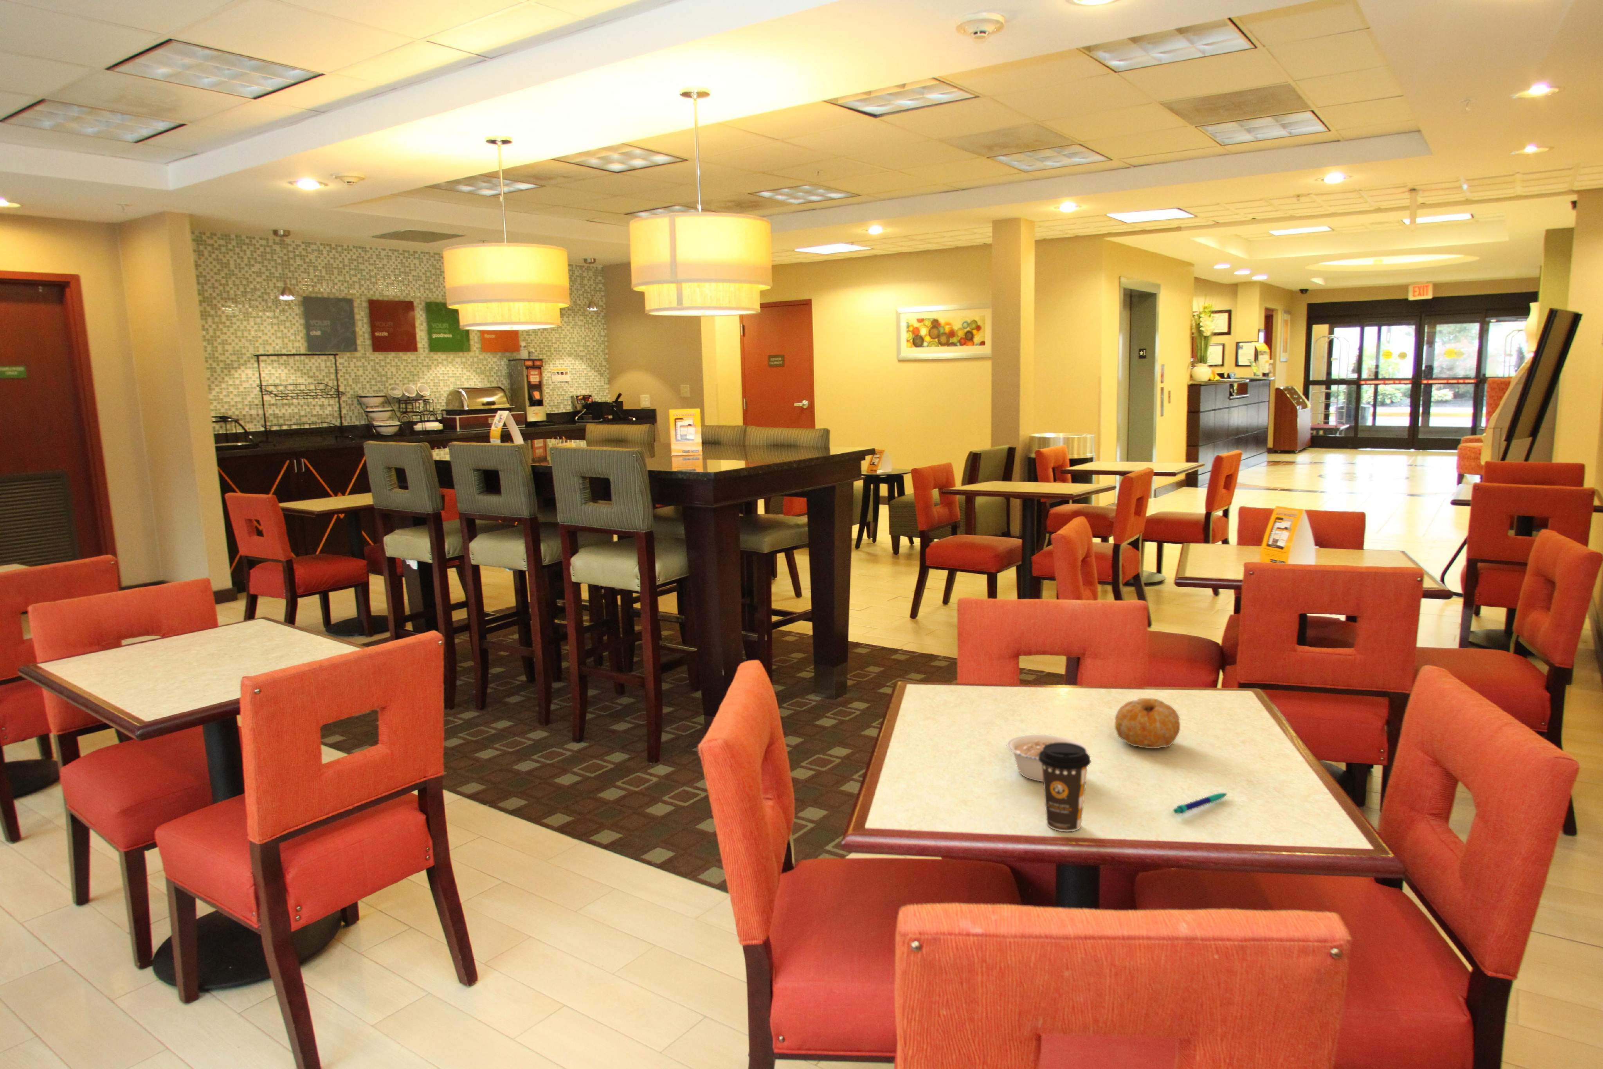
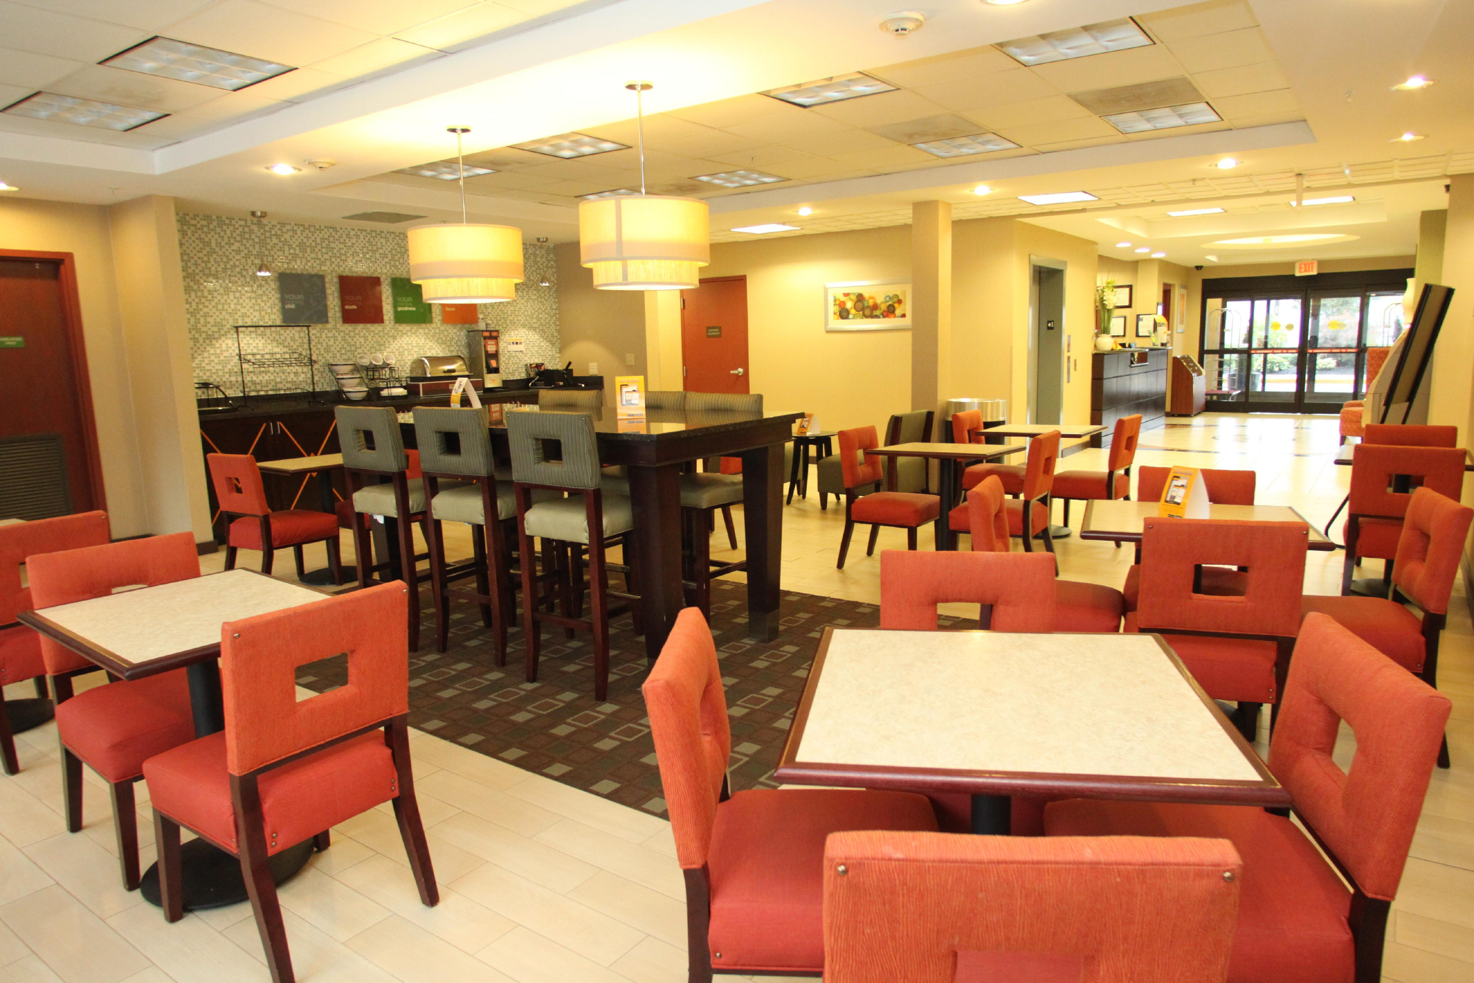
- pen (1202, 802)
- fruit (1146, 722)
- coffee cup (1064, 786)
- legume (1041, 764)
